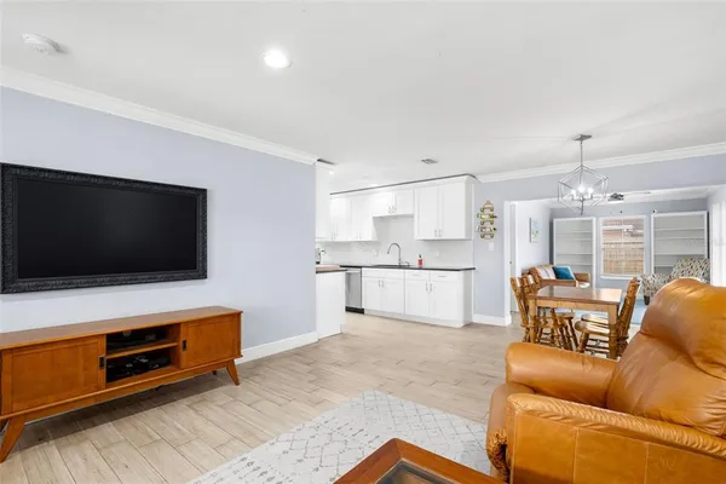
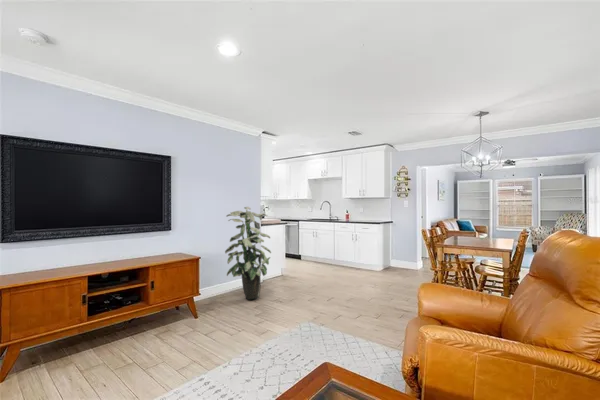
+ indoor plant (247, 252)
